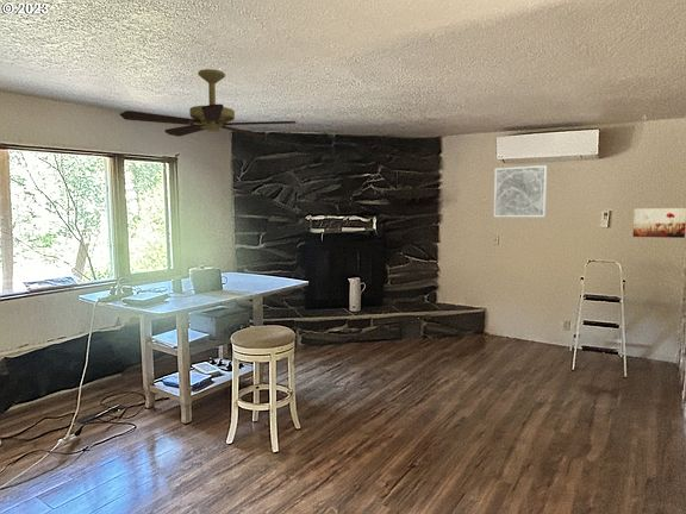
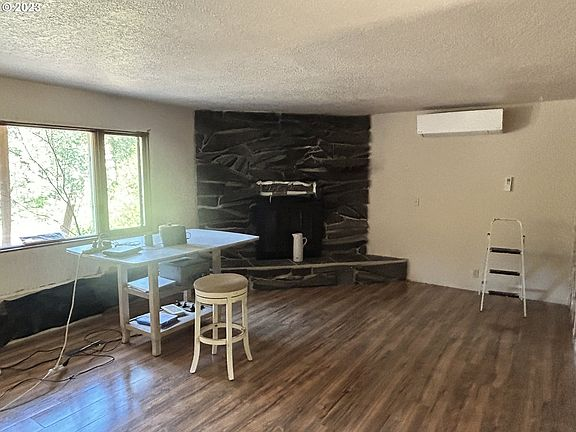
- wall art (519, 192)
- ceiling fan (210, 100)
- wall art (659, 222)
